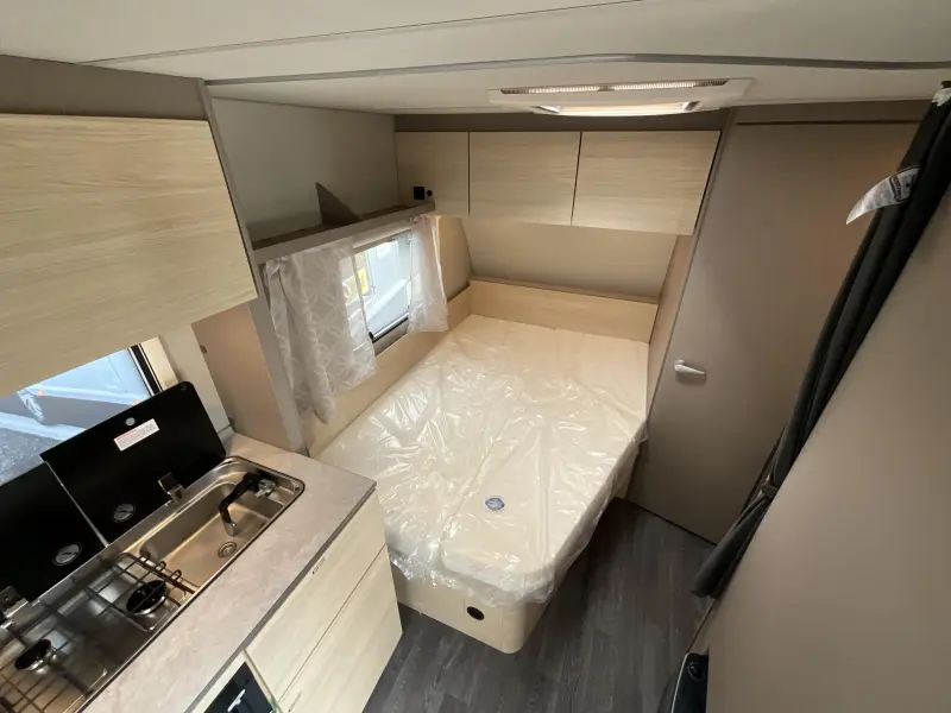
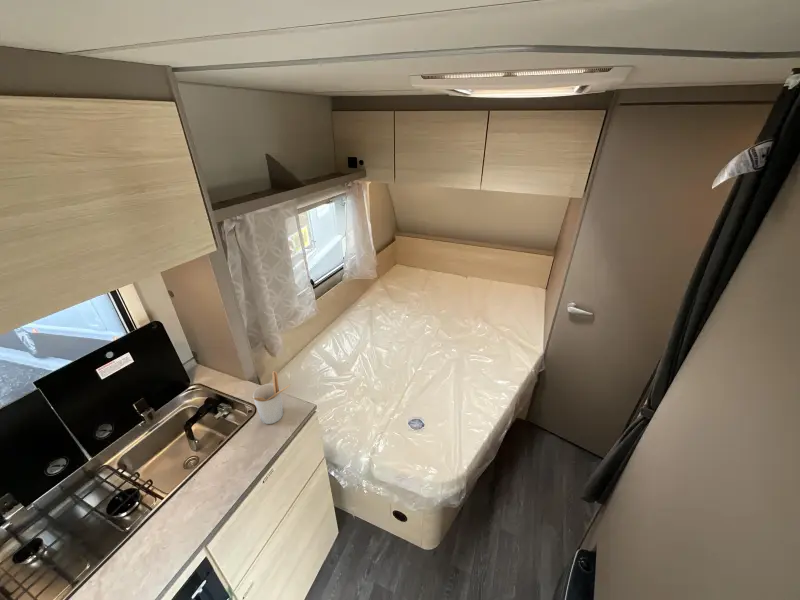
+ utensil holder (273, 400)
